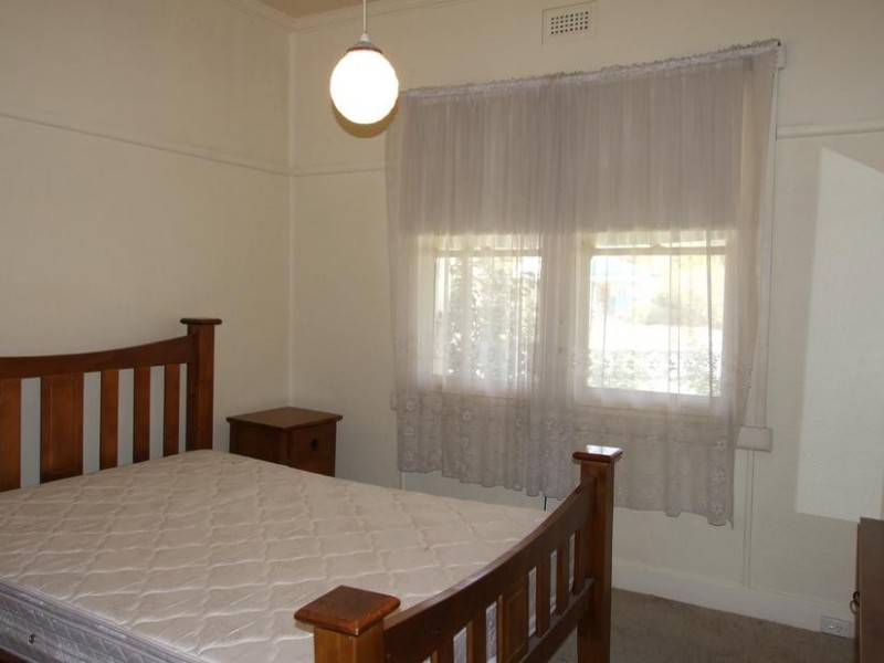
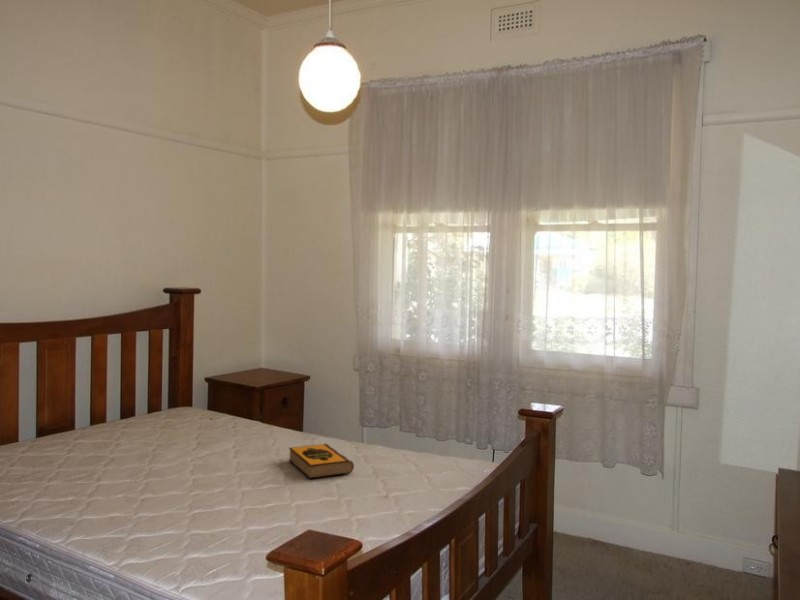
+ hardback book (320, 460)
